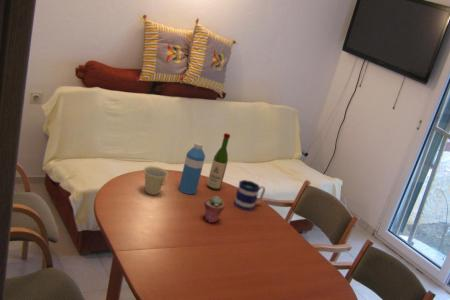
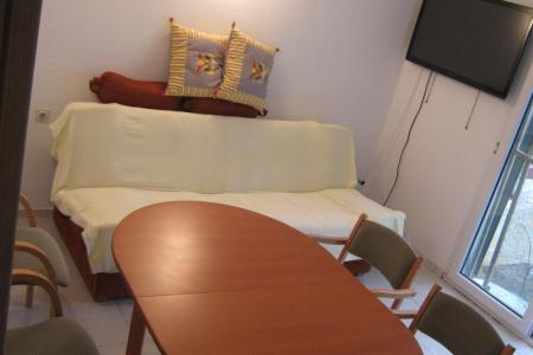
- cup (153, 181)
- potted succulent (213, 207)
- water bottle (193, 167)
- wine bottle (220, 161)
- mug (250, 195)
